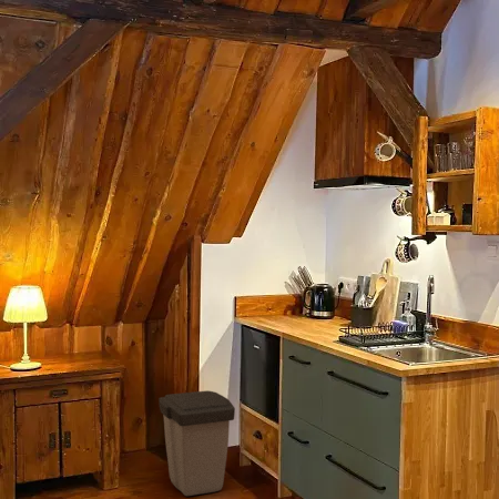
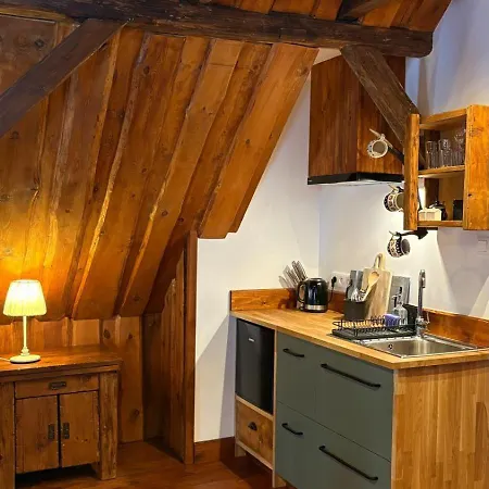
- trash can (194, 440)
